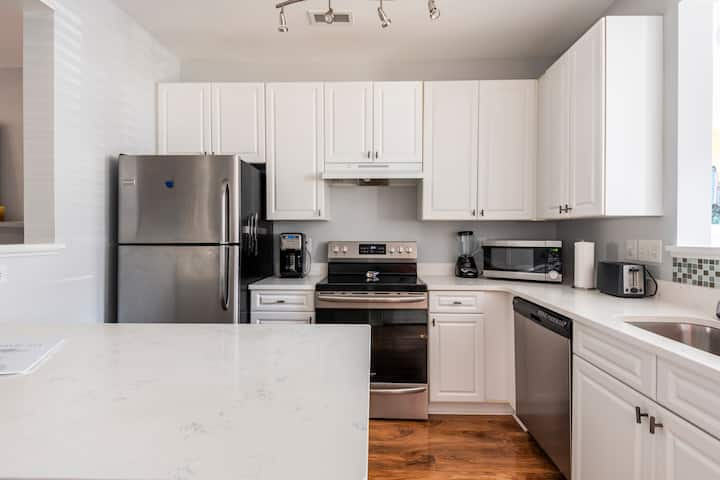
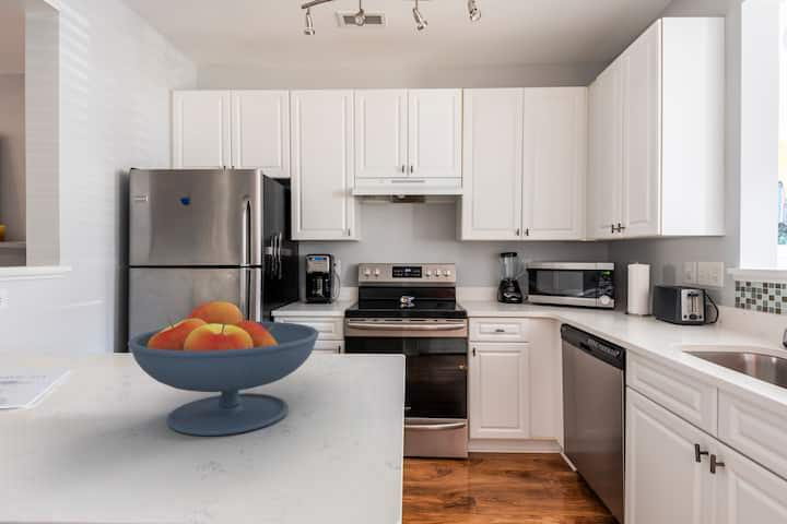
+ fruit bowl (230, 359)
